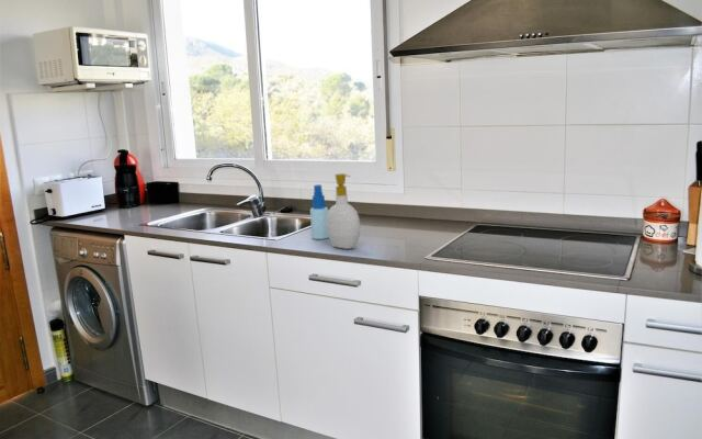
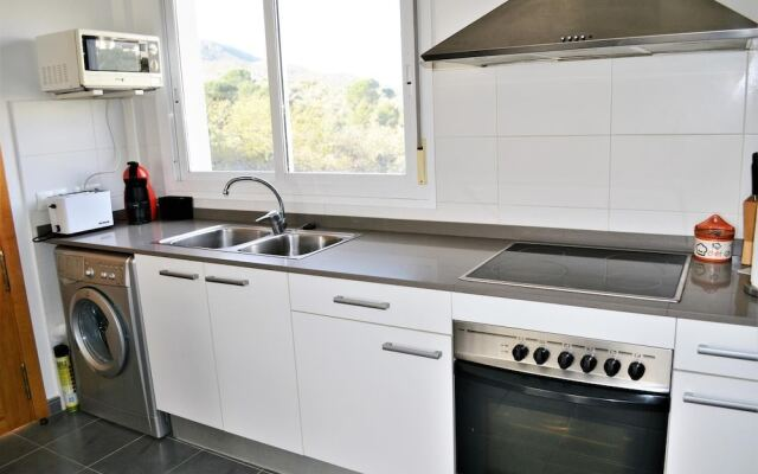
- soap bottle (342, 211)
- spray bottle (319, 211)
